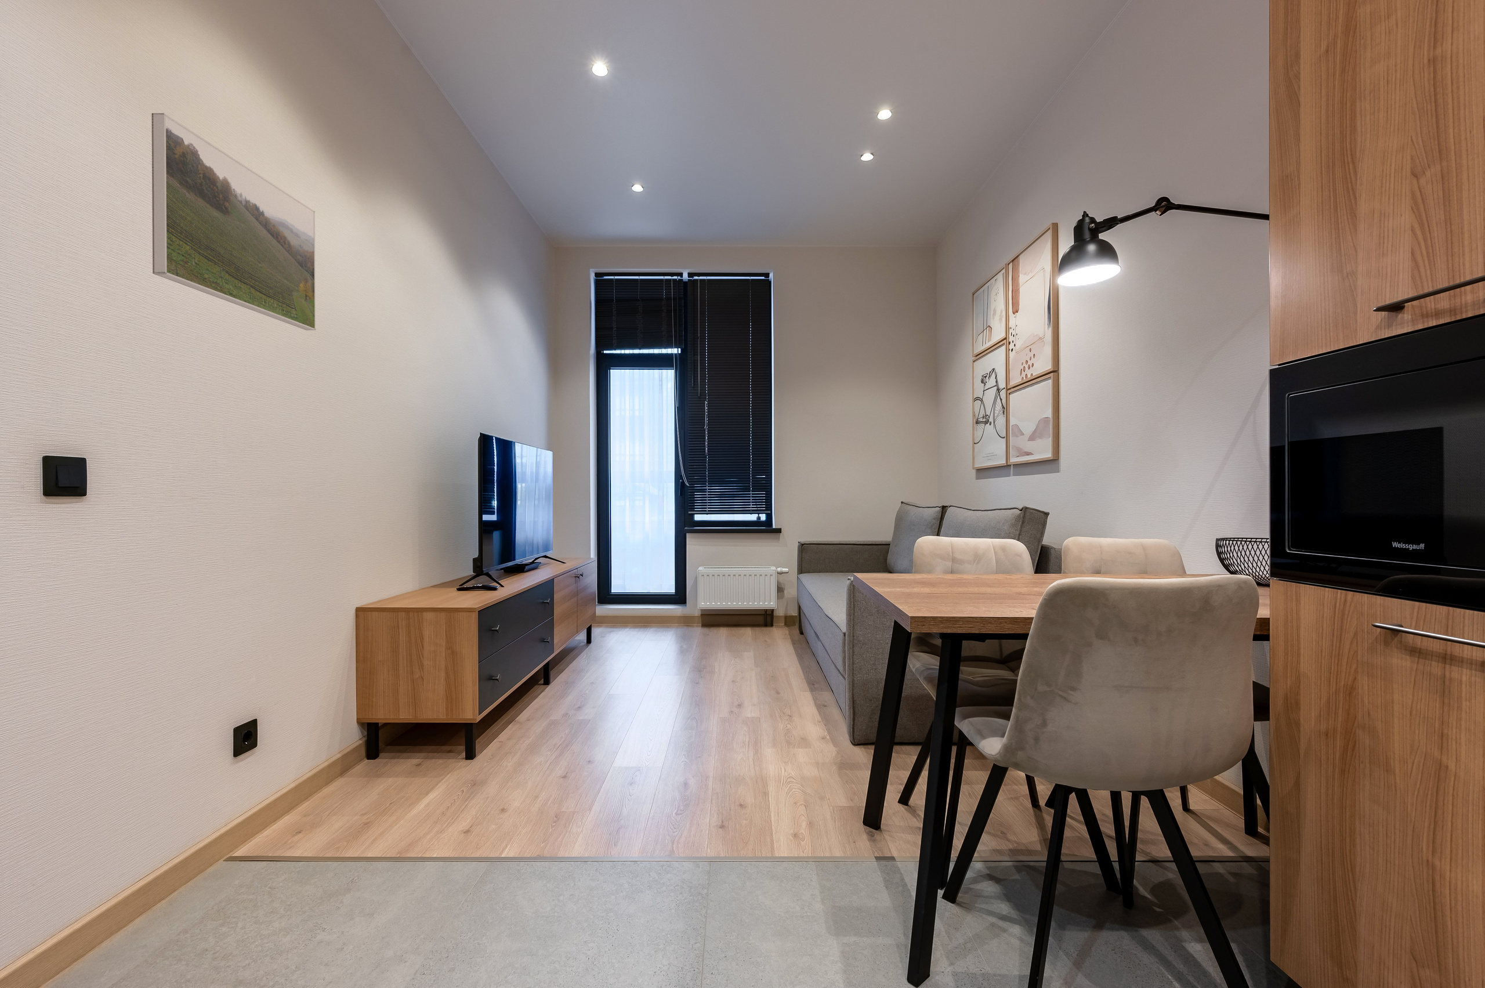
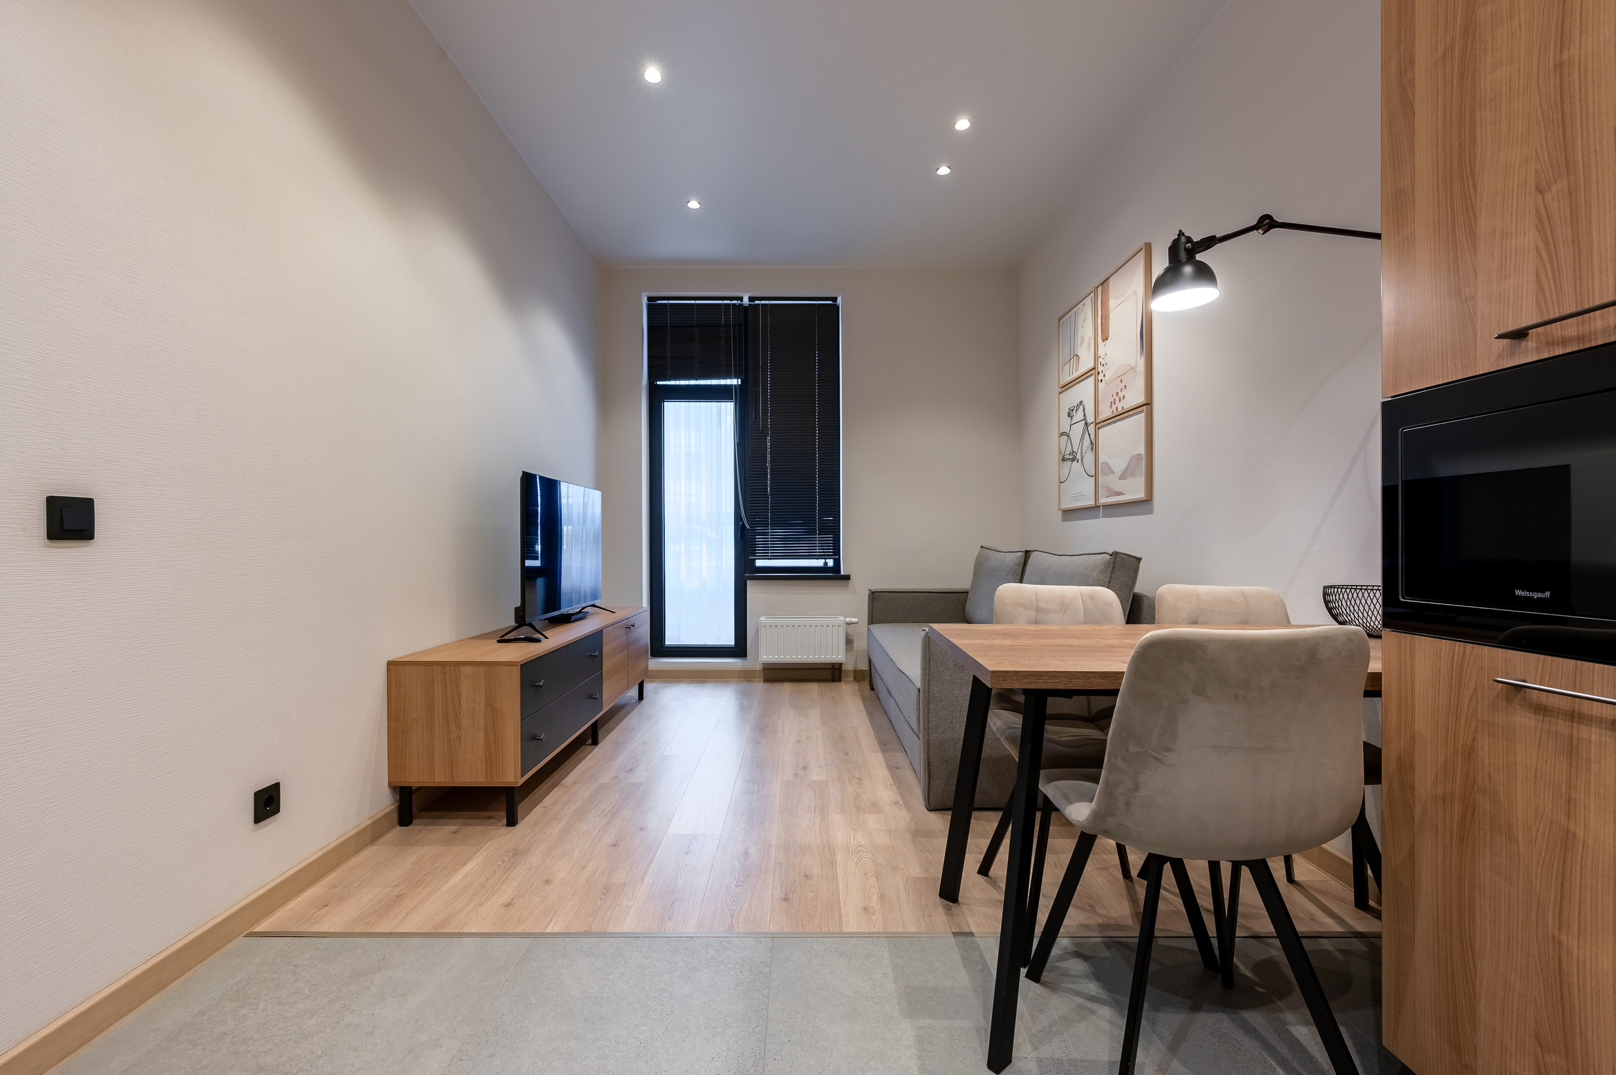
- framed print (246, 237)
